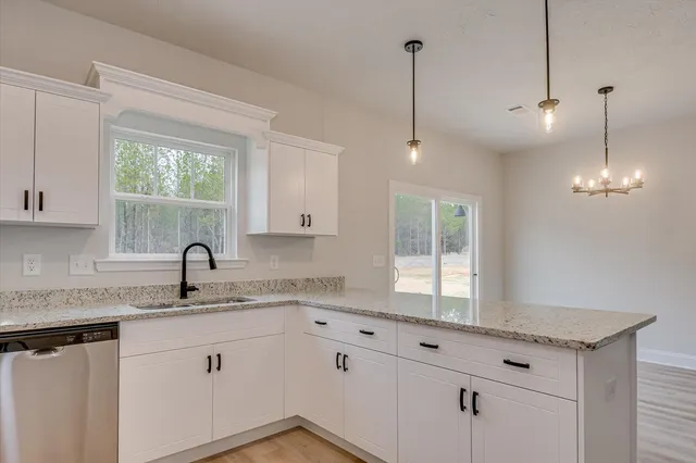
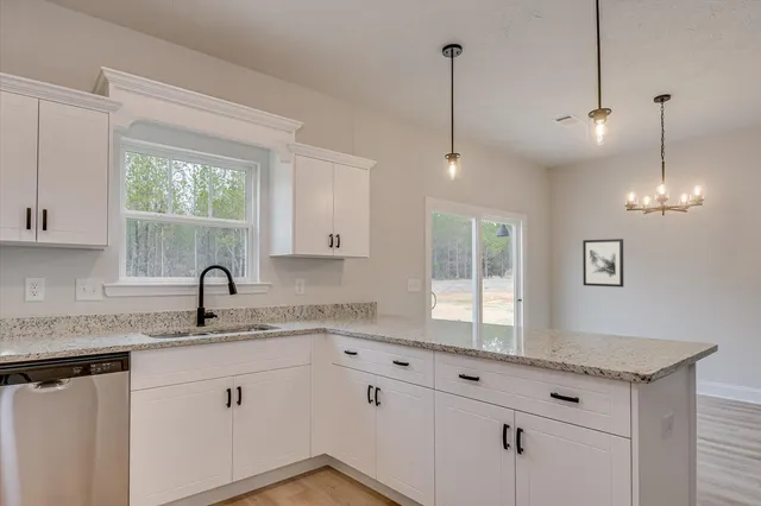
+ wall art (602, 263)
